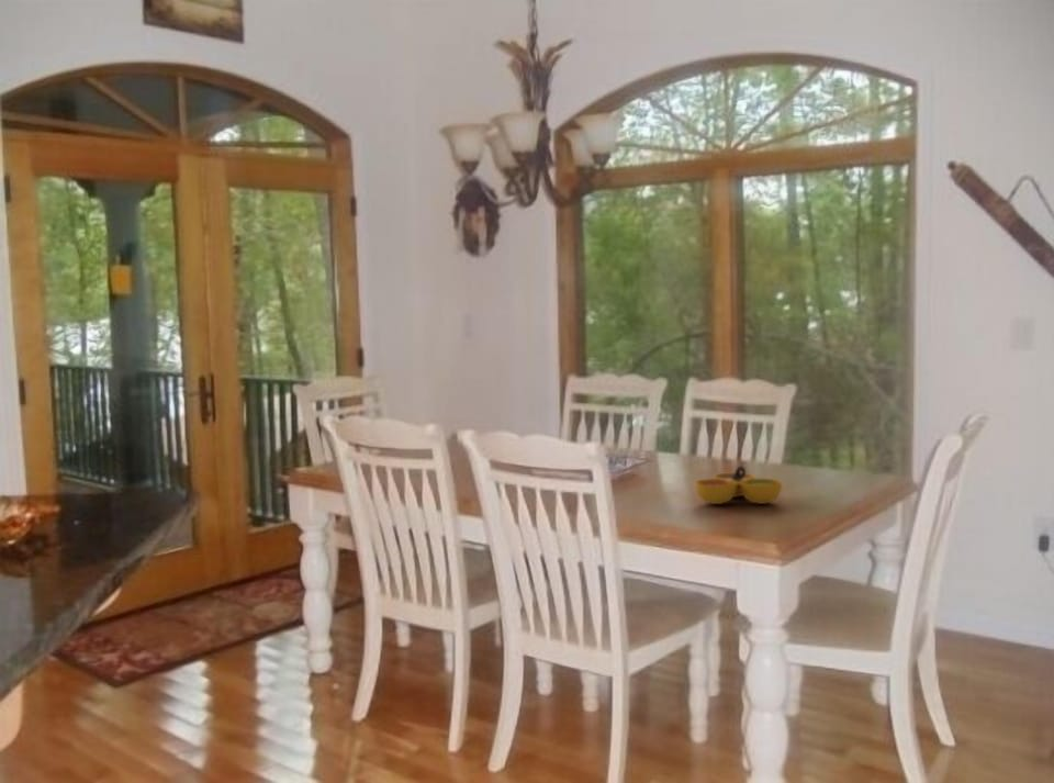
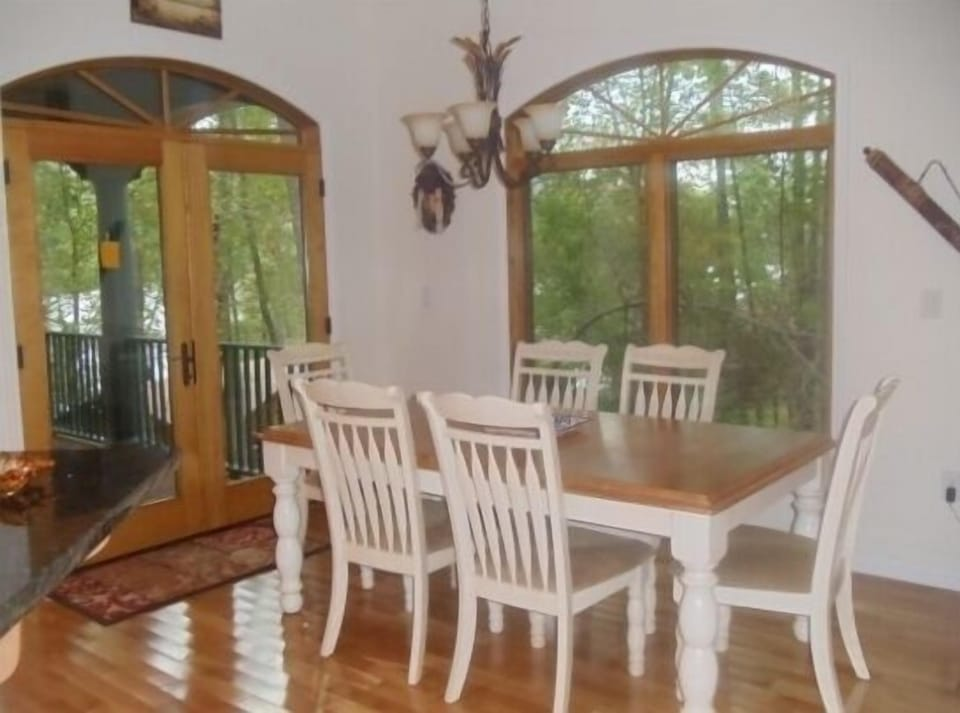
- decorative bowl (731, 483)
